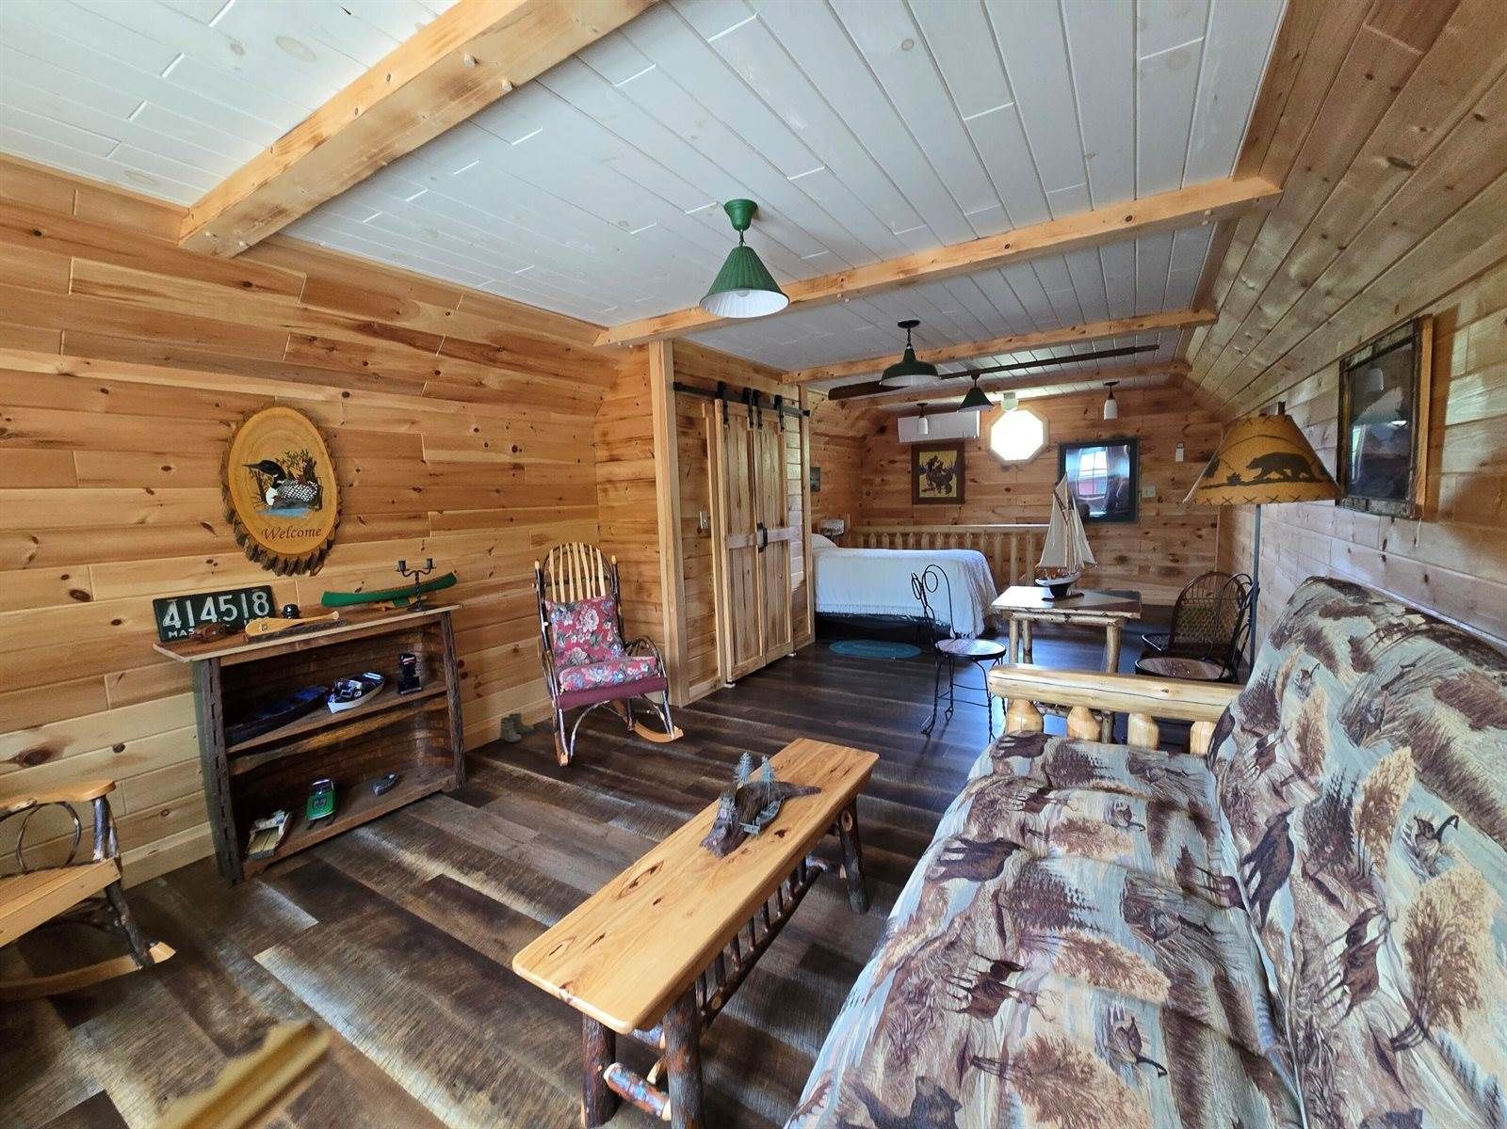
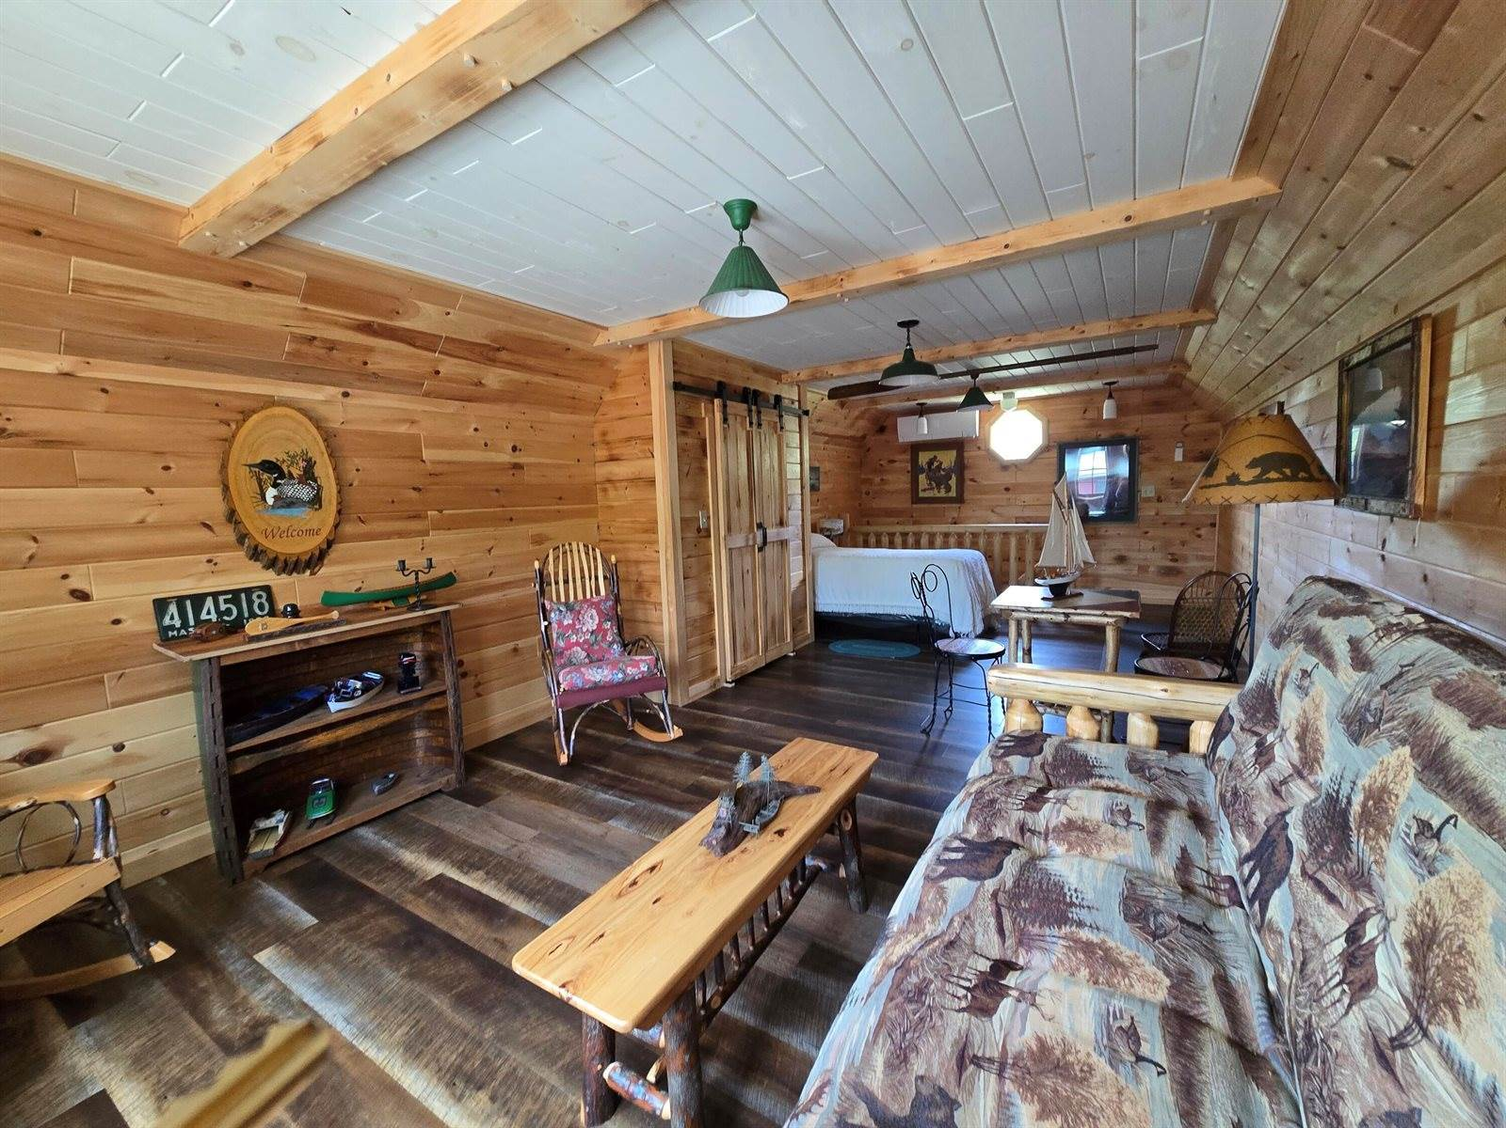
- boots (515, 726)
